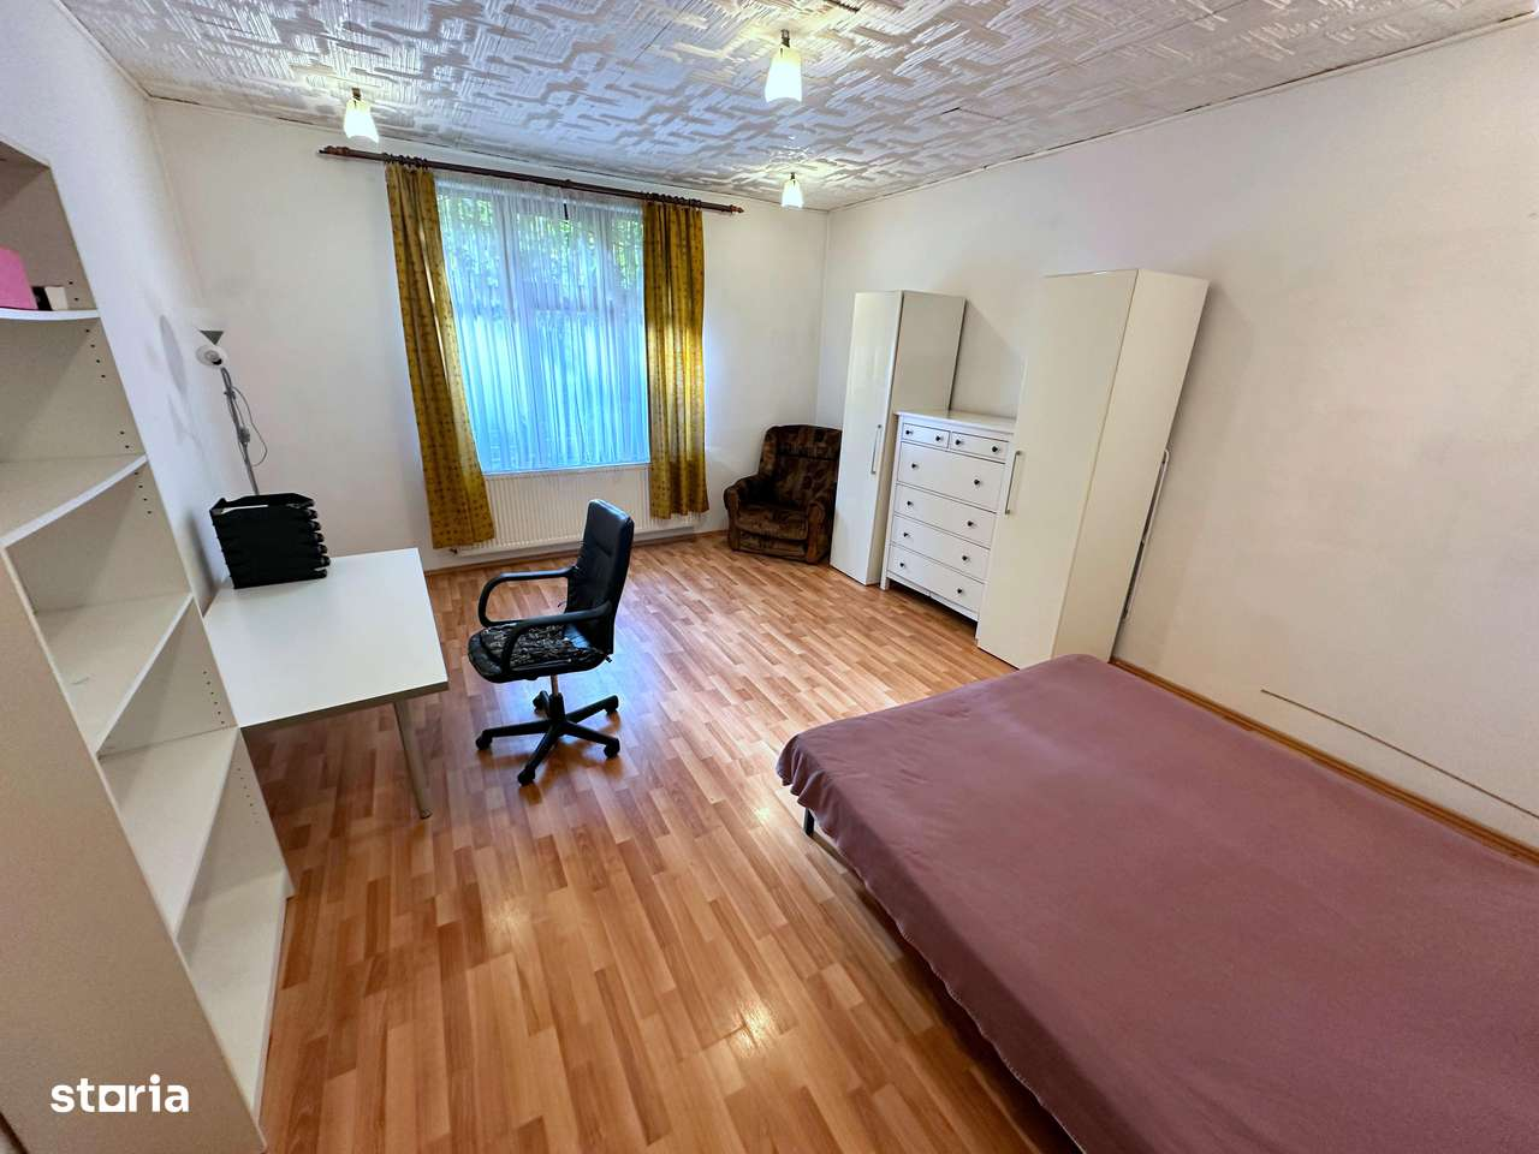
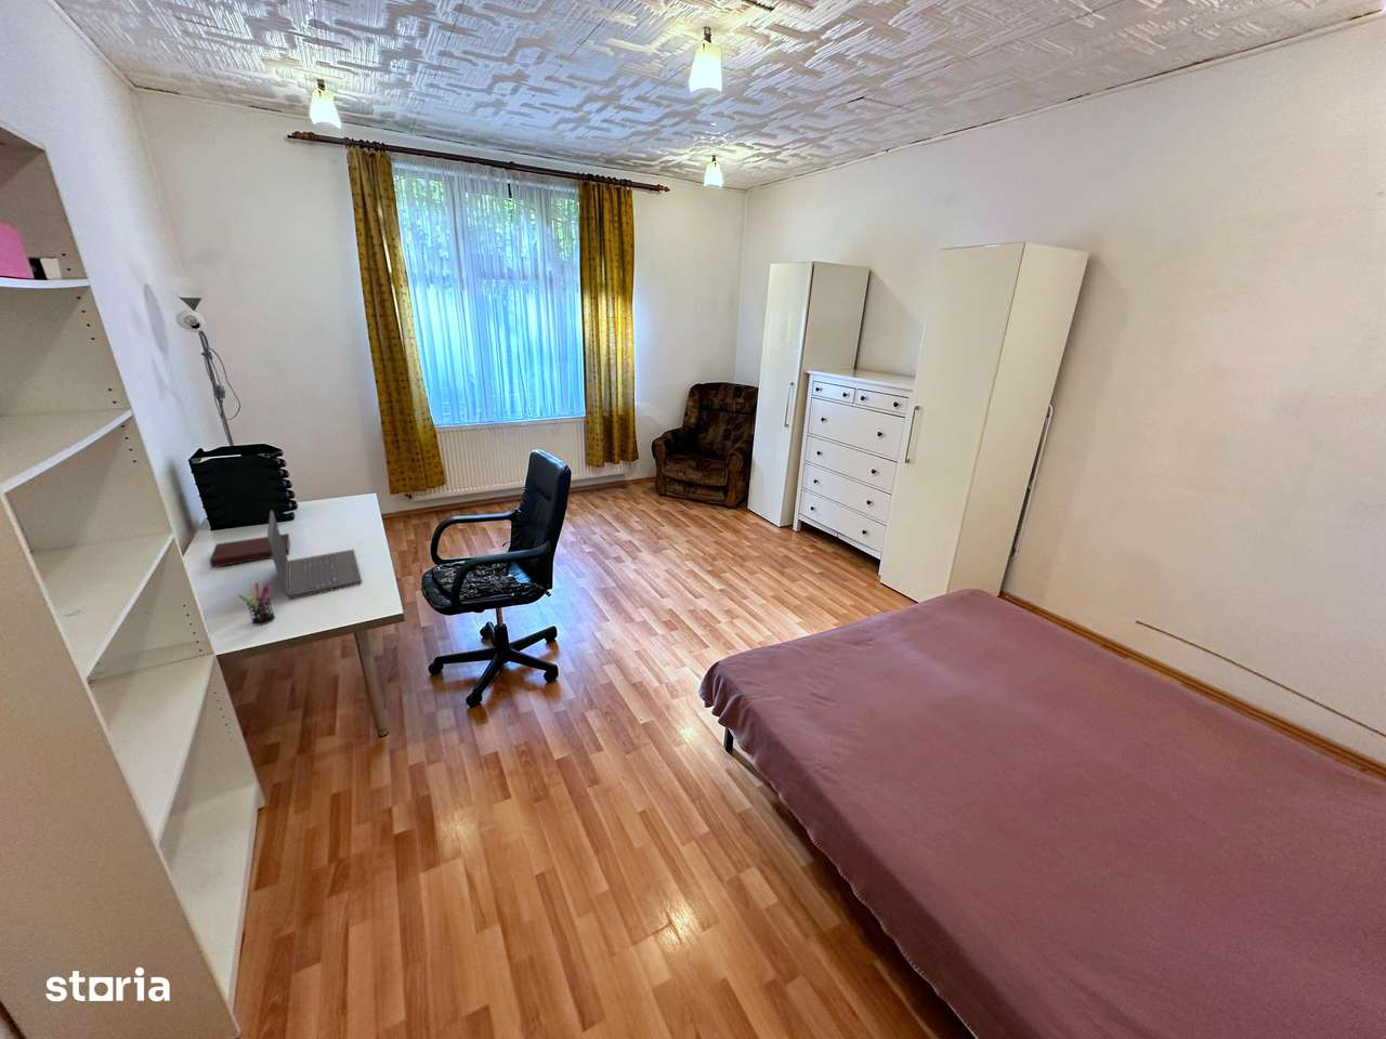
+ pen holder (256, 602)
+ notebook (252, 549)
+ laptop computer (316, 556)
